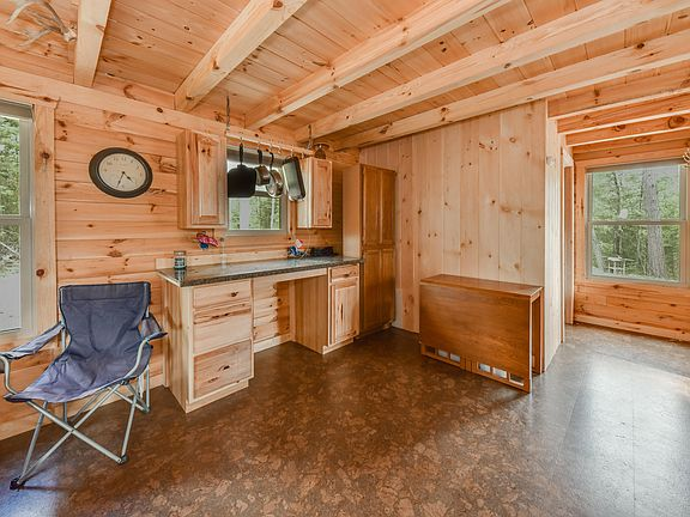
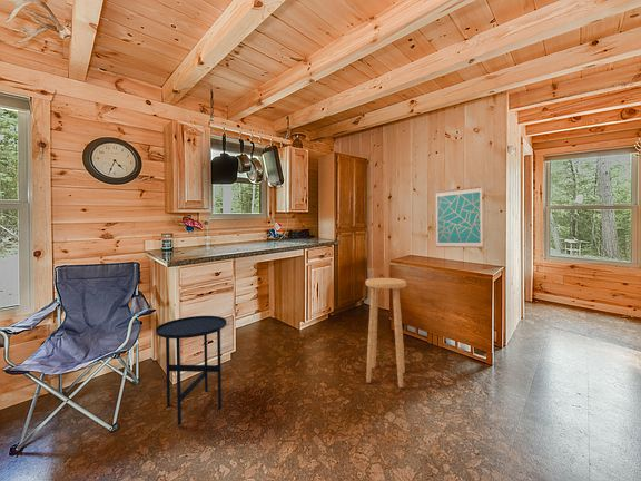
+ stool (394, 324)
+ wall art (457, 218)
+ side table (193, 365)
